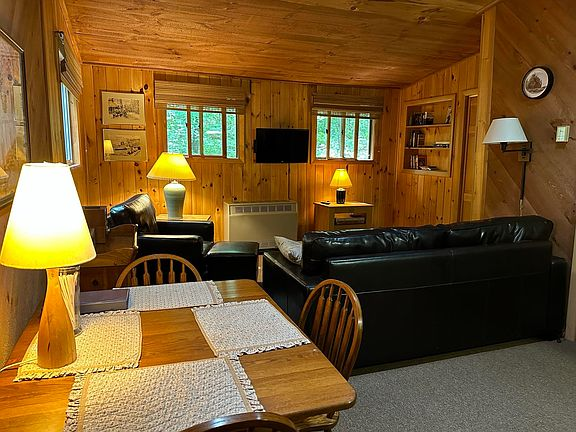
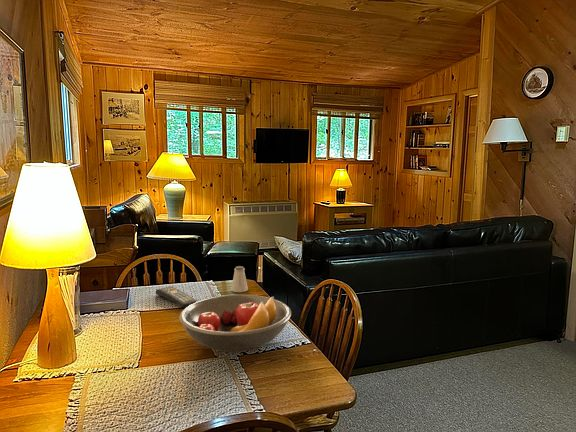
+ saltshaker (239, 278)
+ fruit bowl (236, 322)
+ remote control (175, 296)
